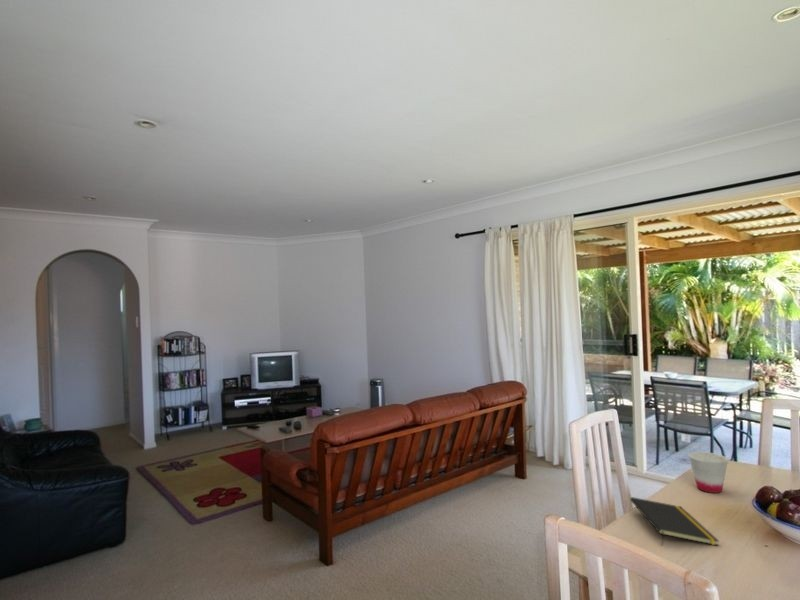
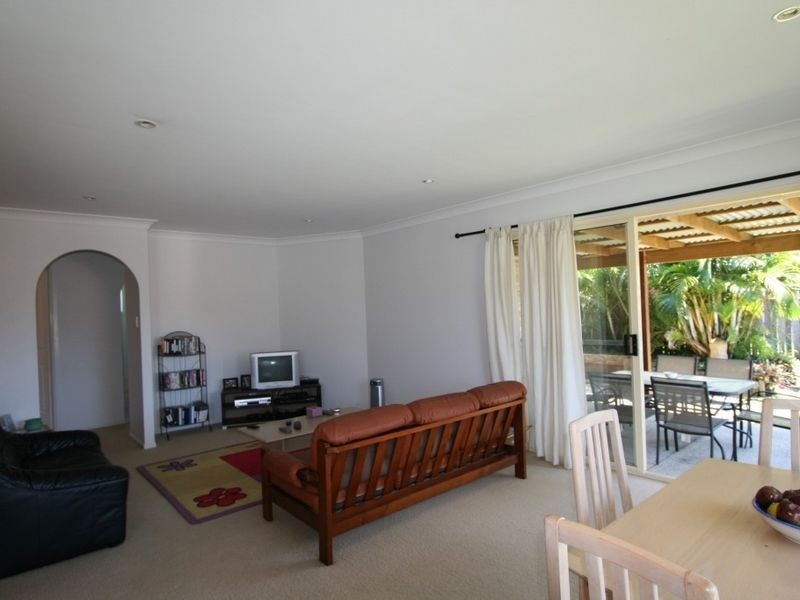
- cup (708, 473)
- notepad (671, 519)
